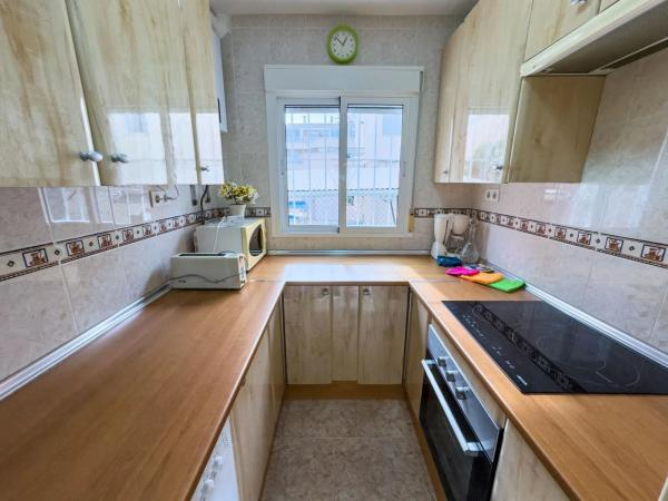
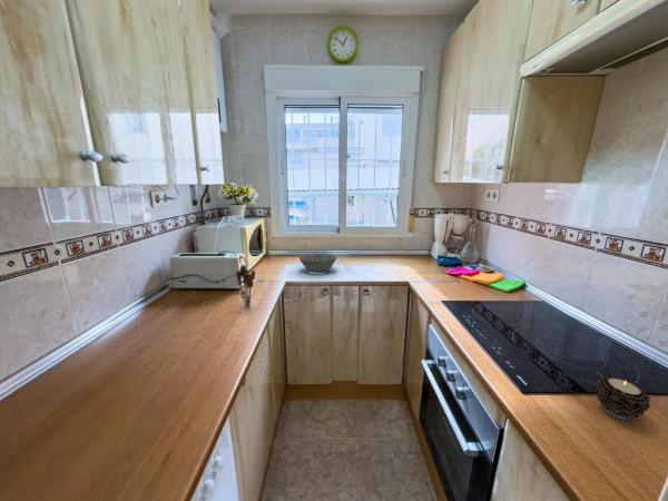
+ utensil holder (246, 287)
+ bowl (317, 263)
+ candle (620, 395)
